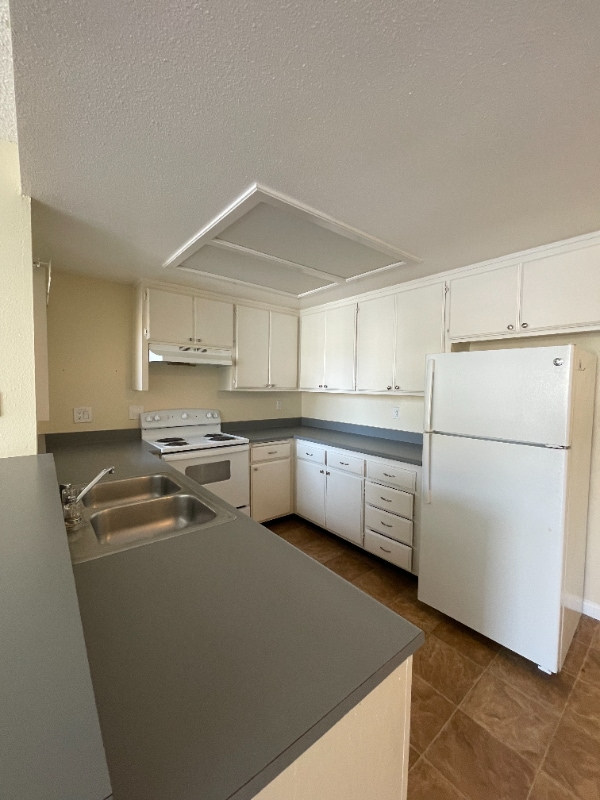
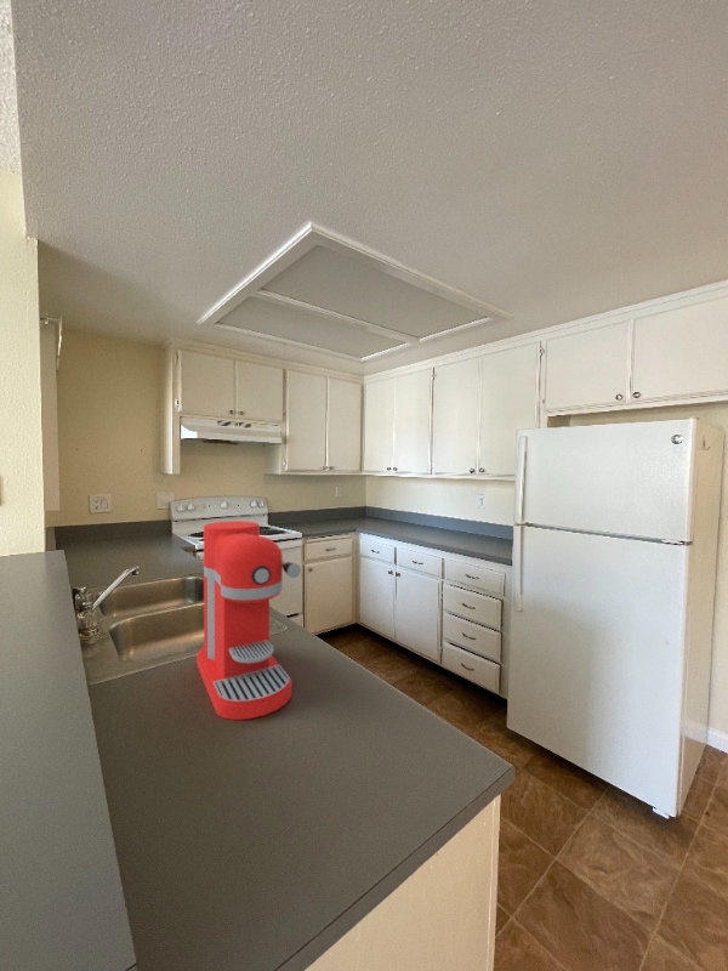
+ coffee maker (245, 604)
